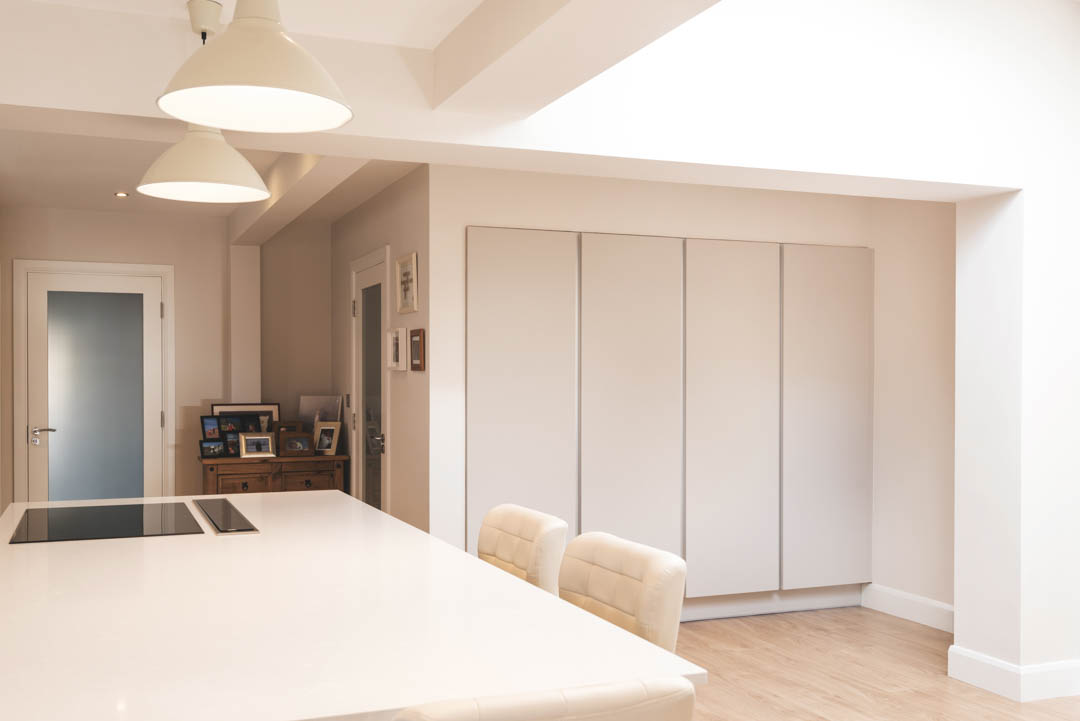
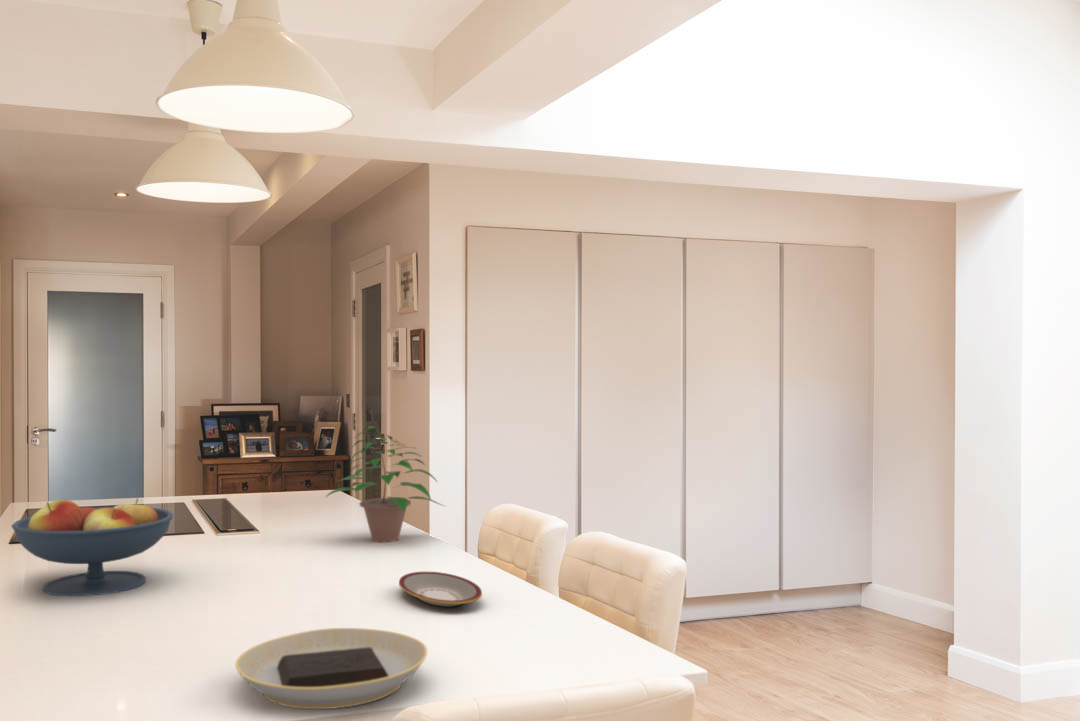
+ plate (439, 591)
+ fruit bowl (95, 540)
+ plate (333, 668)
+ potted plant (387, 483)
